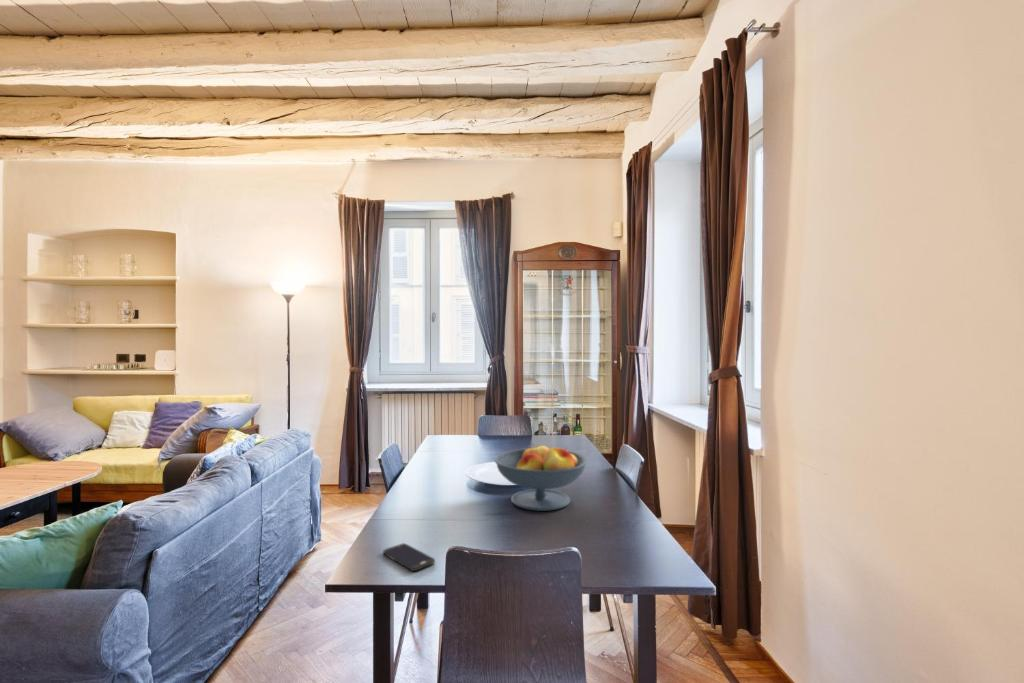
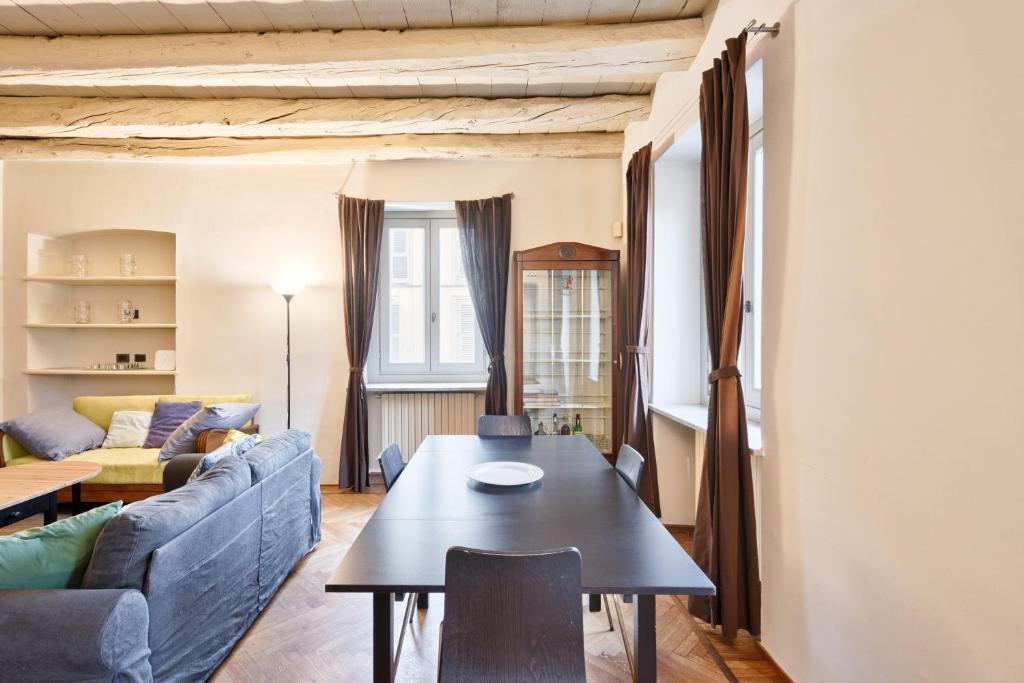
- smartphone (408, 556)
- fruit bowl (540, 472)
